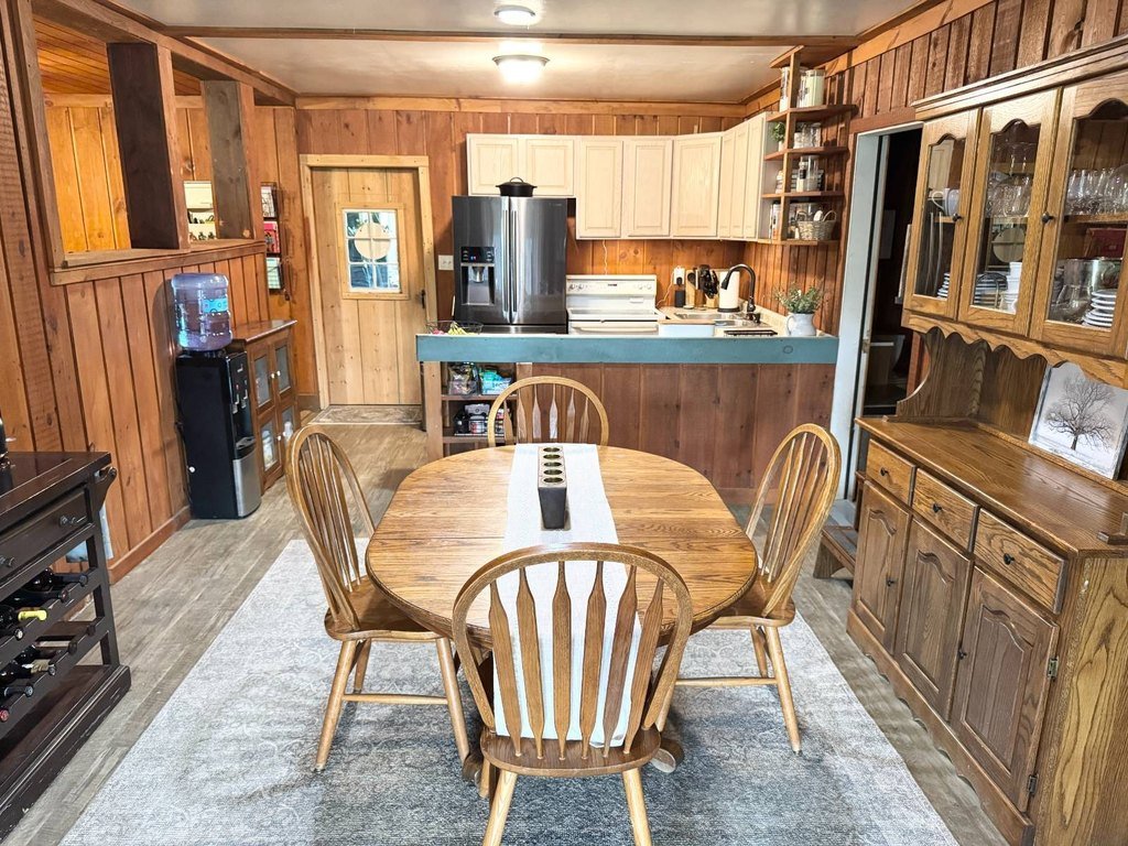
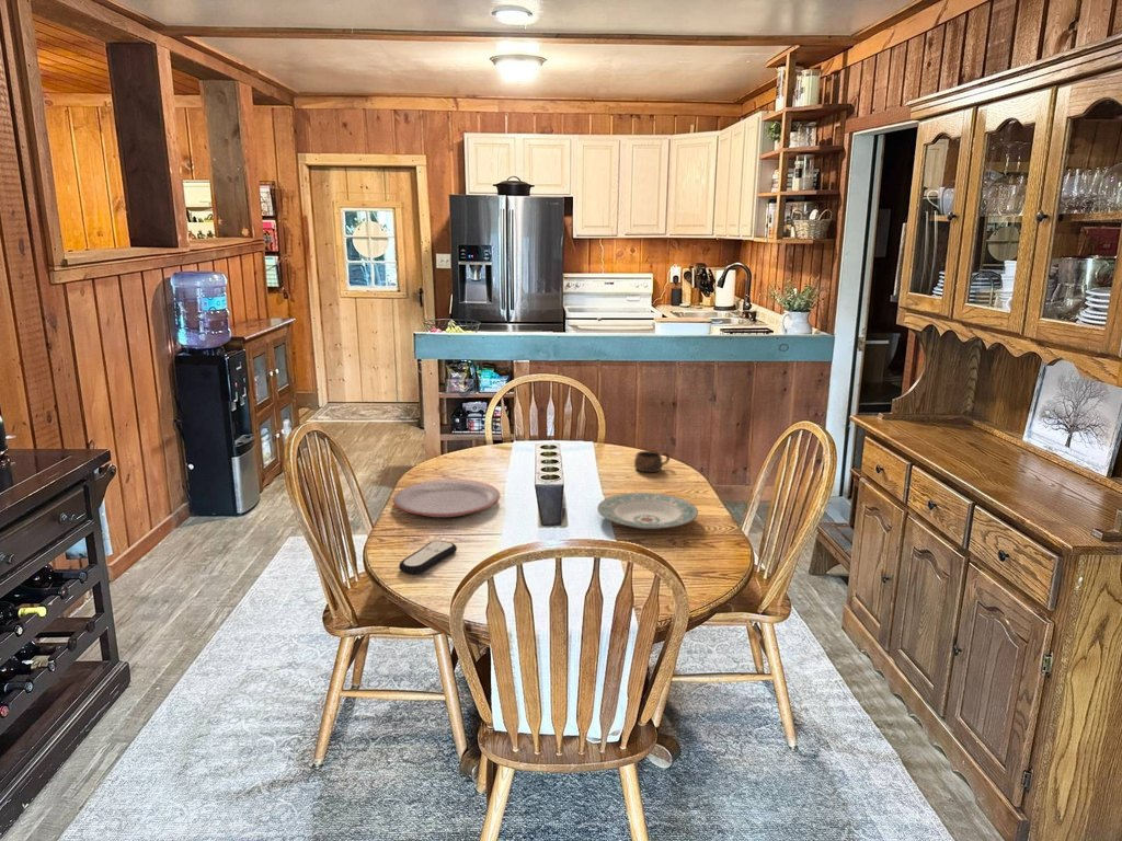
+ plate (646, 515)
+ remote control (427, 556)
+ plate (447, 499)
+ cup (652, 461)
